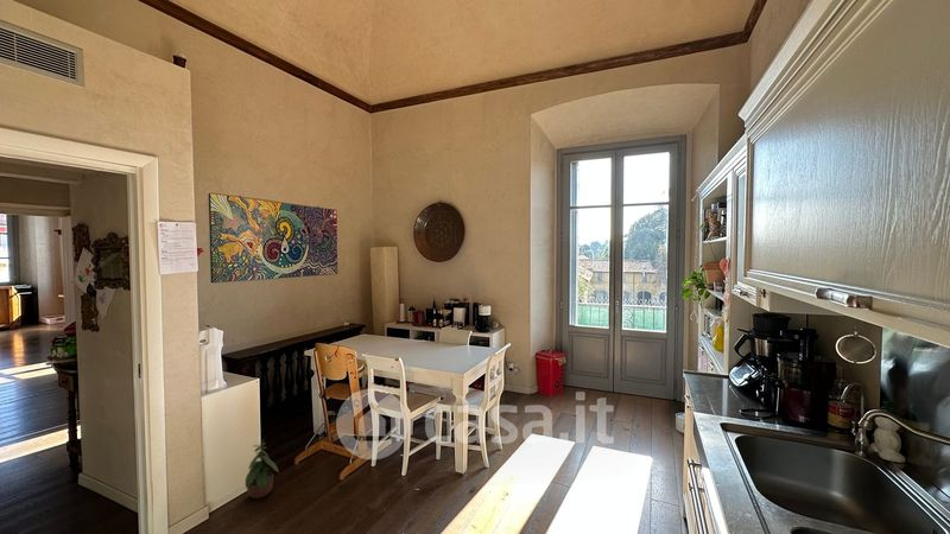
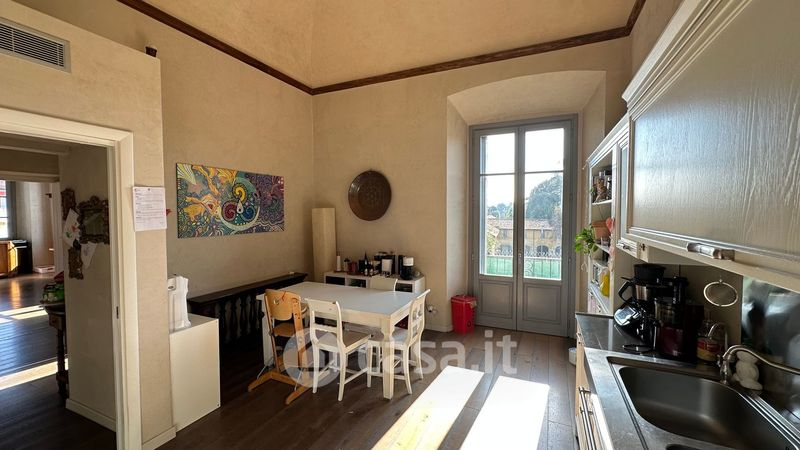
- potted plant (261, 466)
